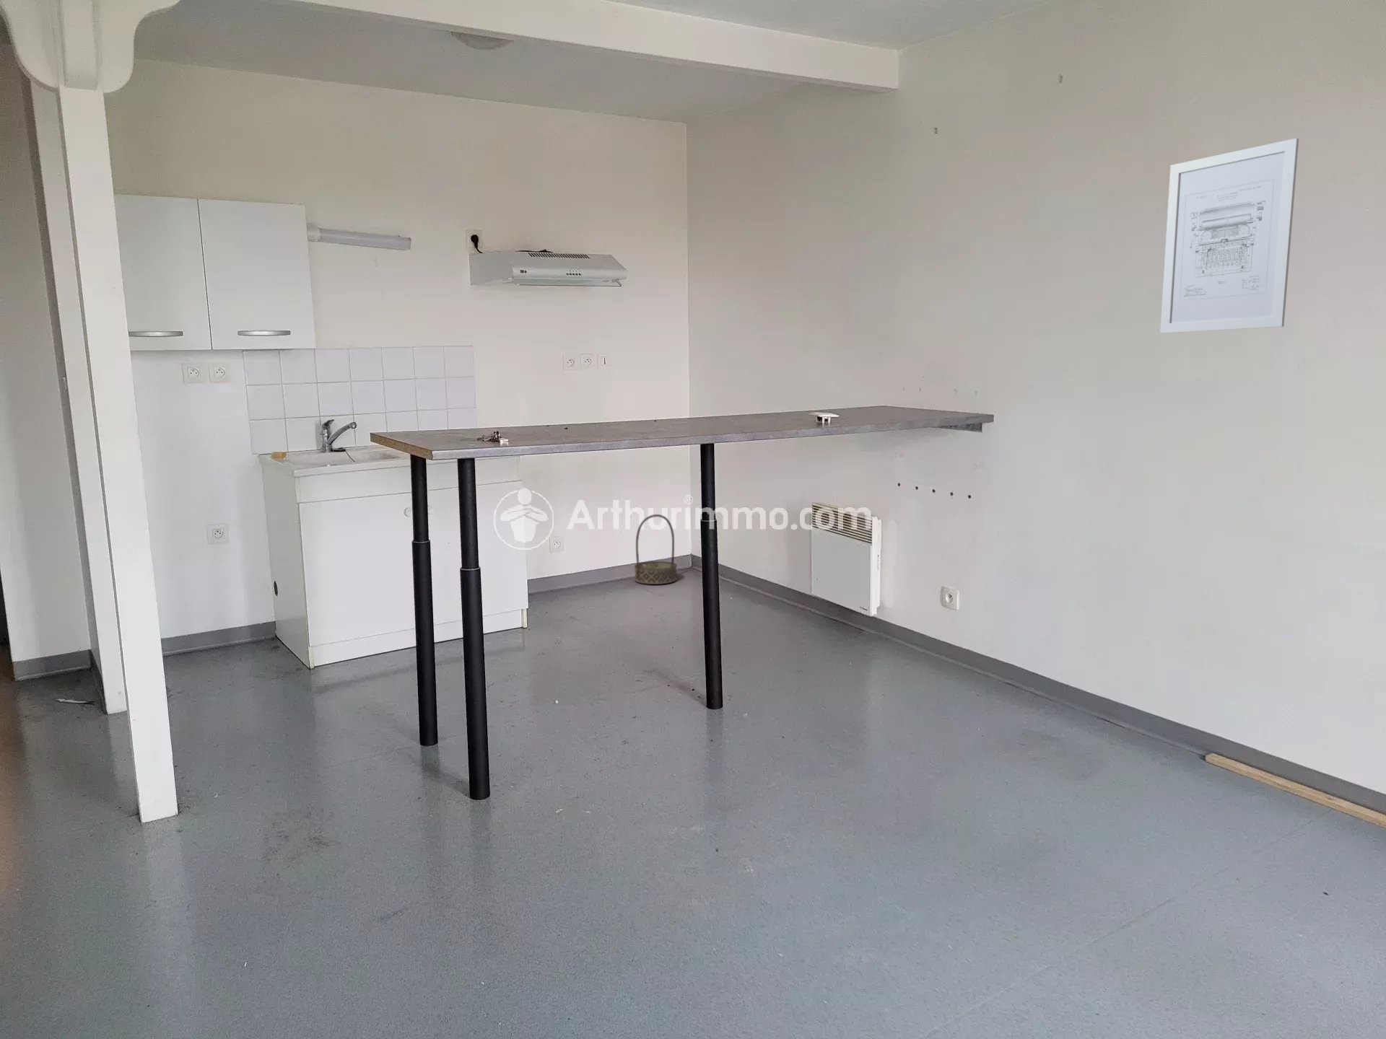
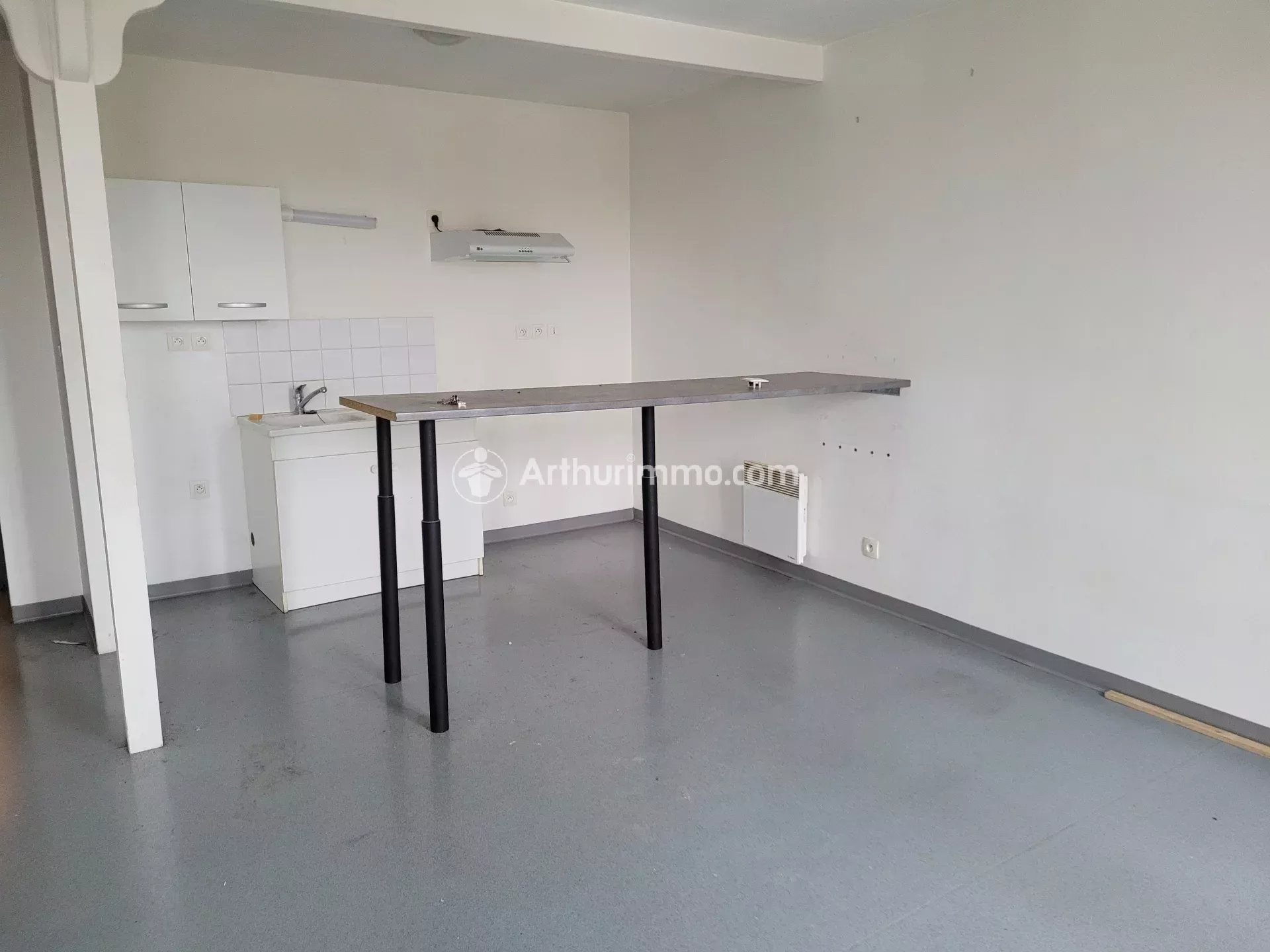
- basket (655, 561)
- wall art (1224, 242)
